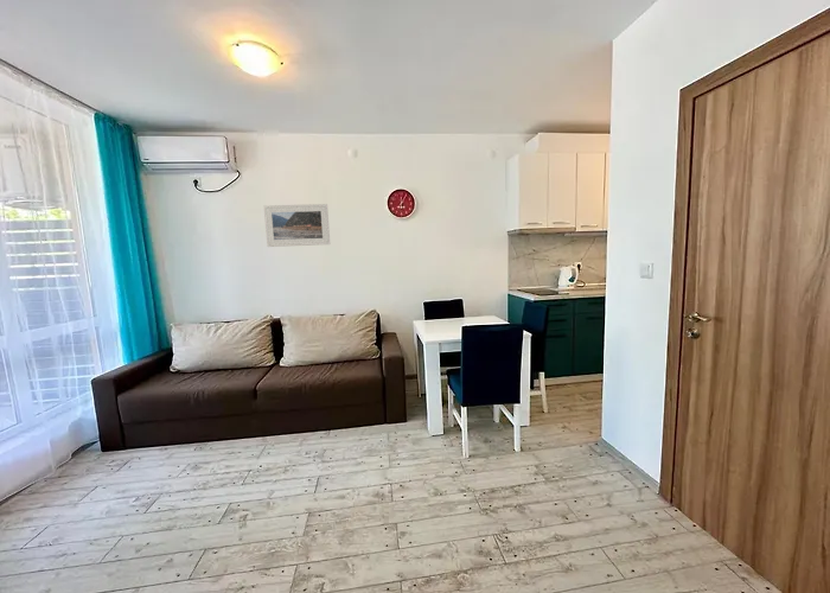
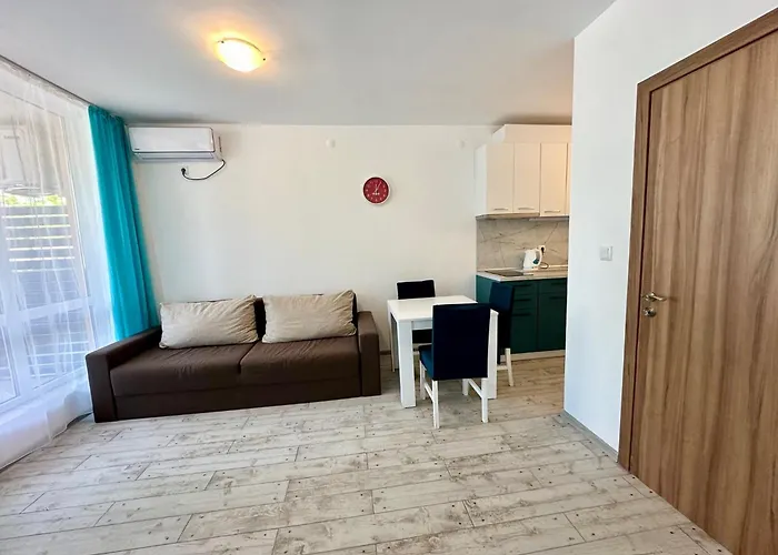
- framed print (296, 225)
